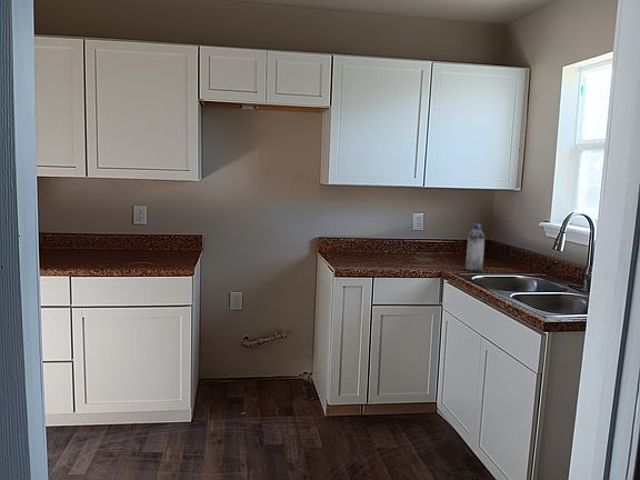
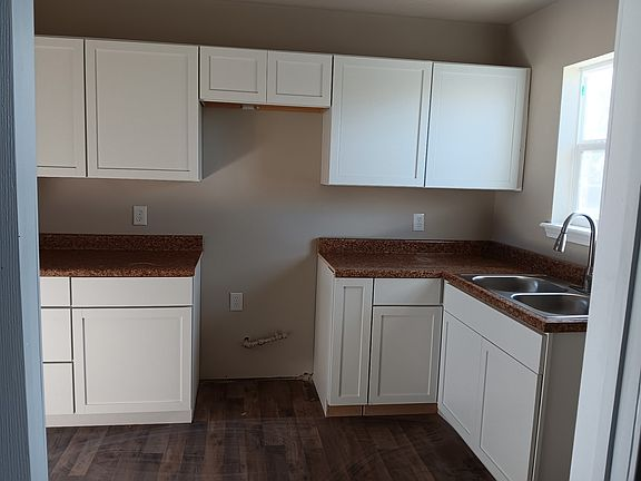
- water bottle (476, 247)
